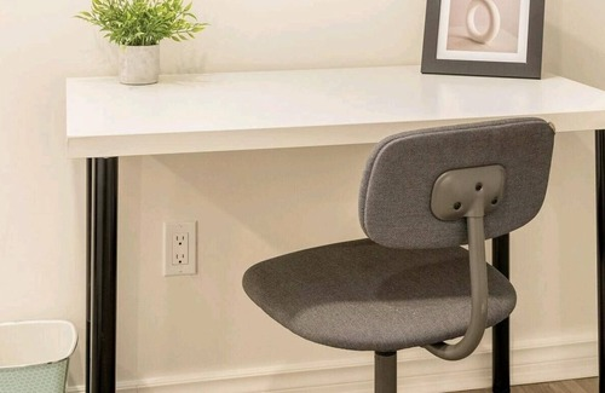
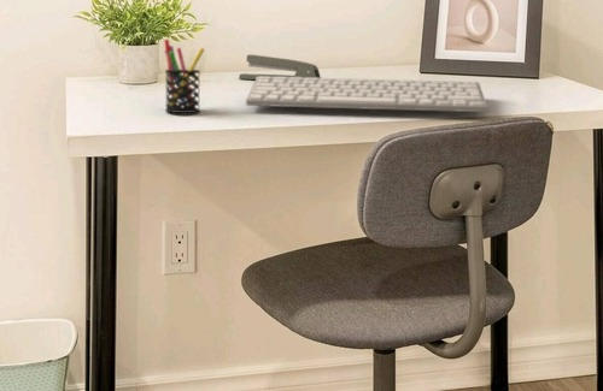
+ computer keyboard (365, 93)
+ pen holder (178, 76)
+ stapler (279, 67)
